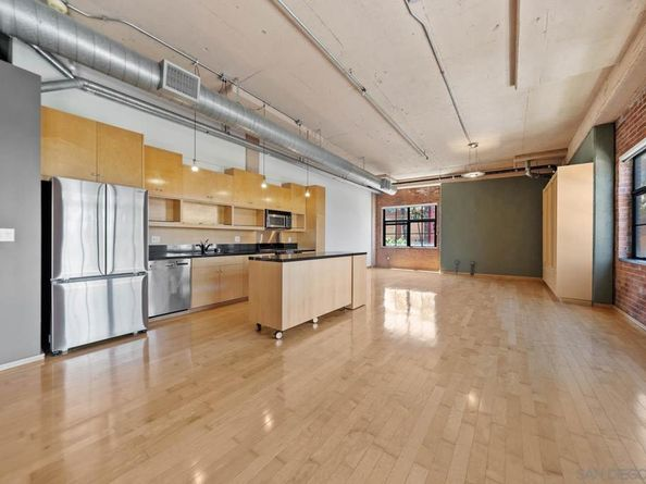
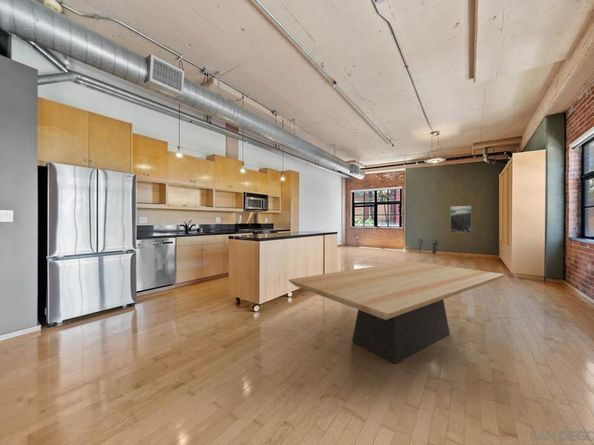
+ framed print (460, 219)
+ dining table (402, 307)
